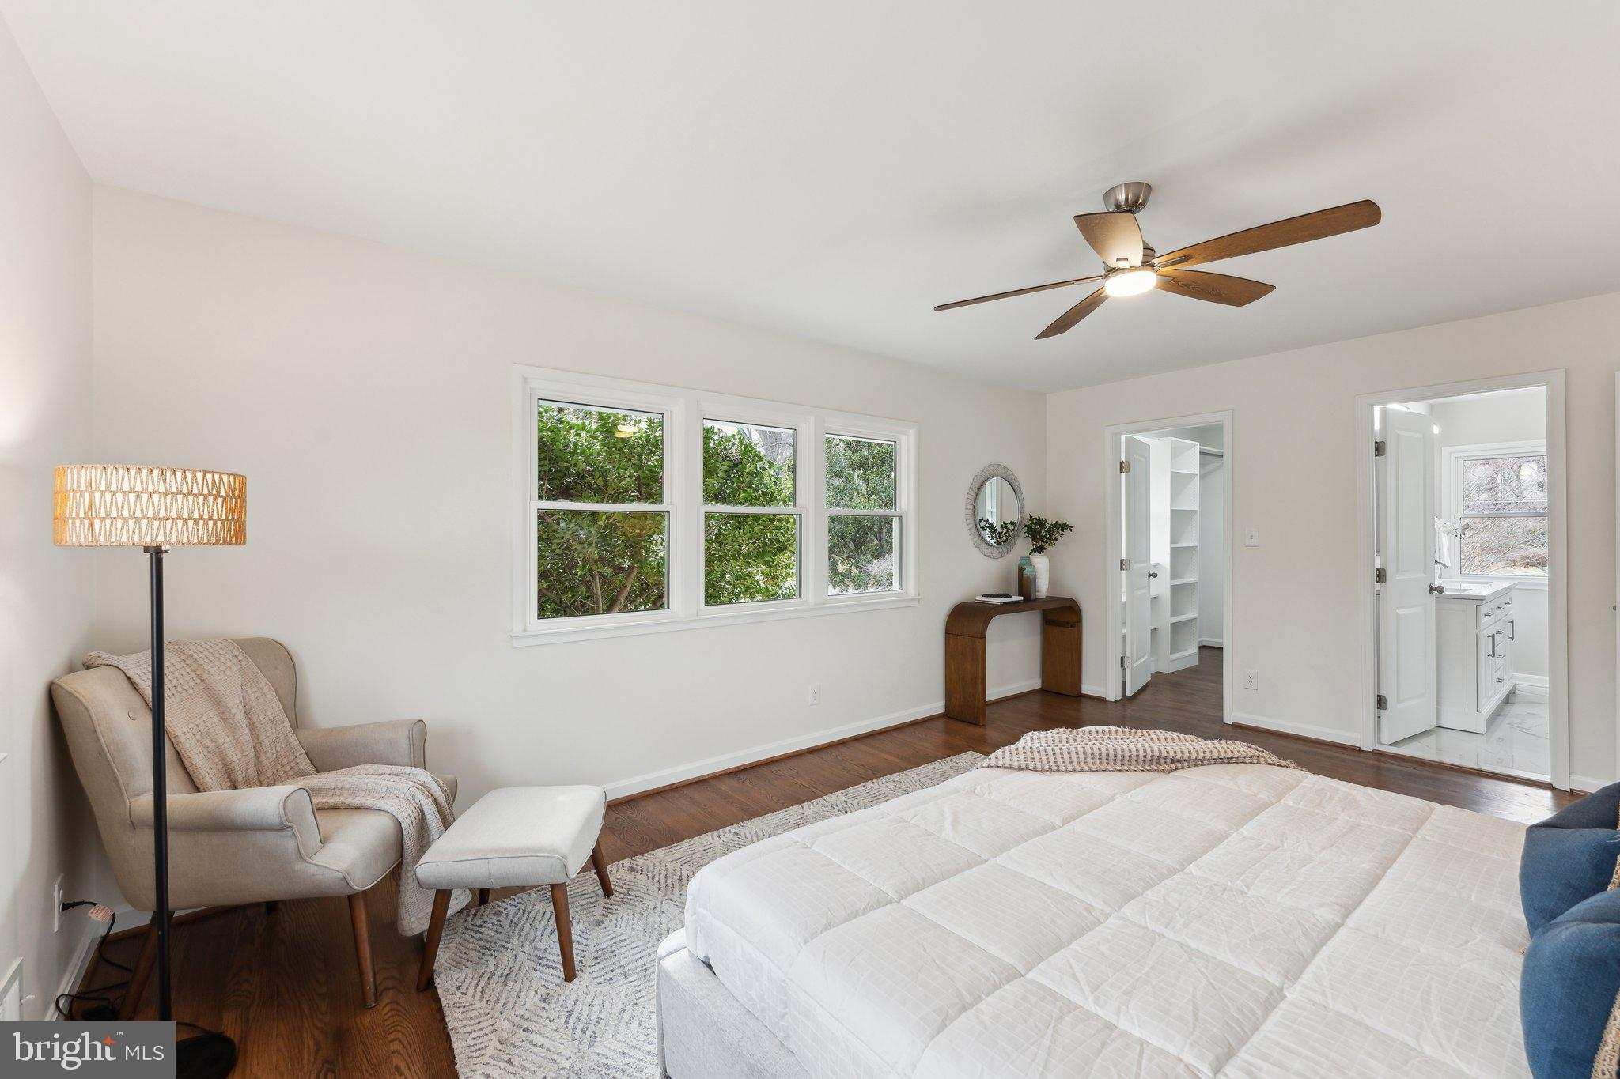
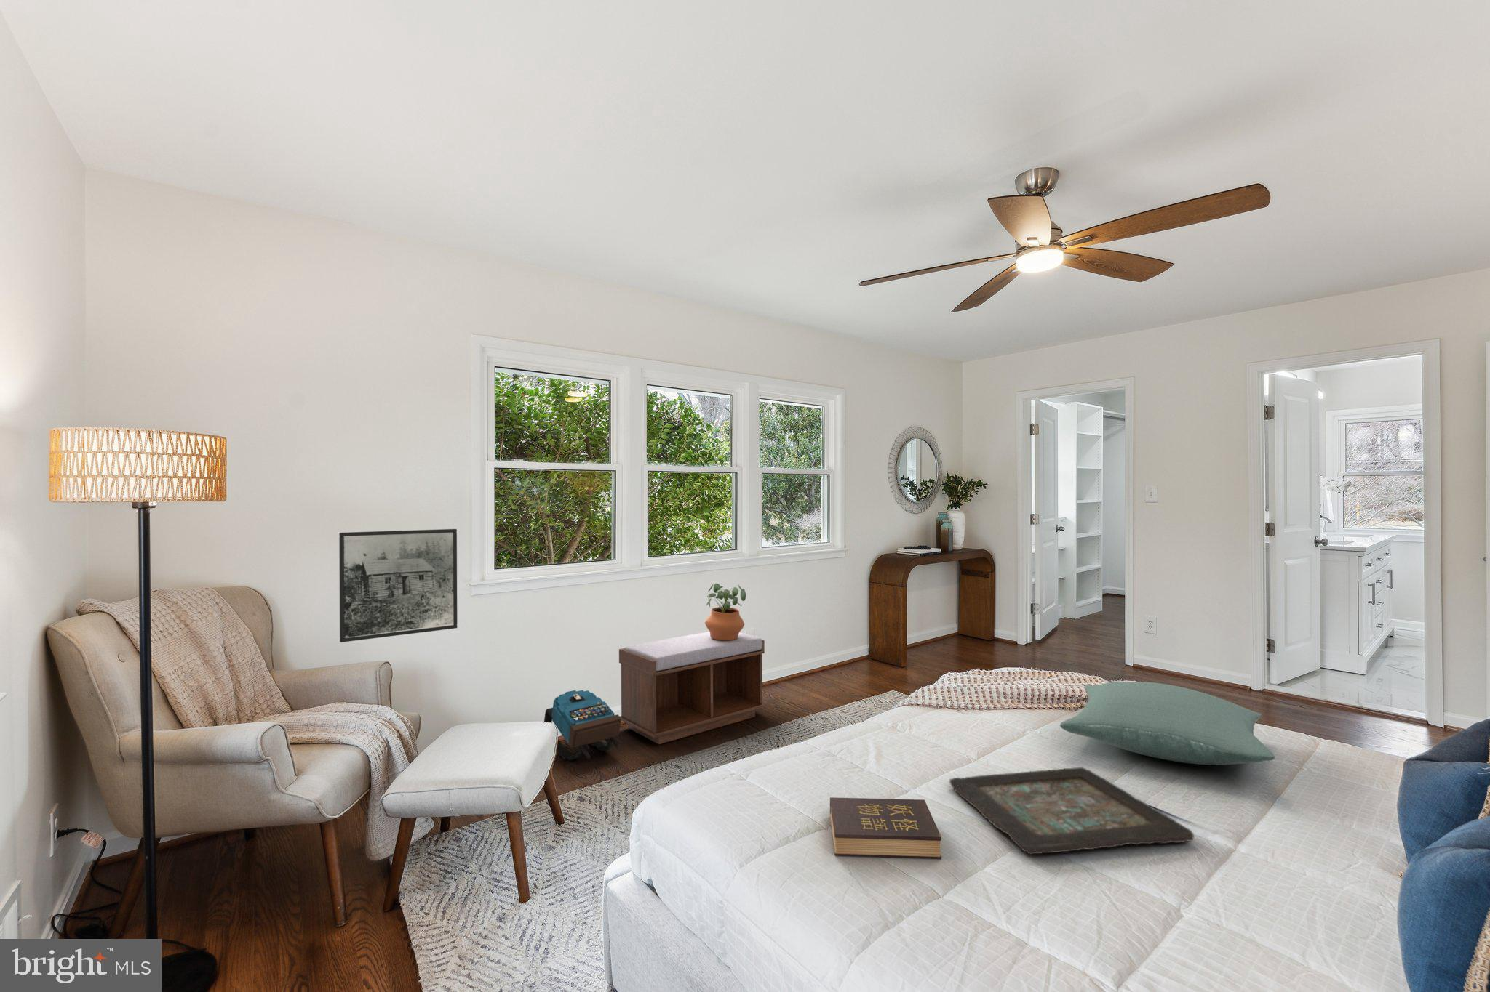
+ hardback book (882, 826)
+ backpack (583, 725)
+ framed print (401, 582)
+ decorative tray (1060, 807)
+ pillow (1163, 719)
+ potted plant (721, 610)
+ bench (695, 681)
